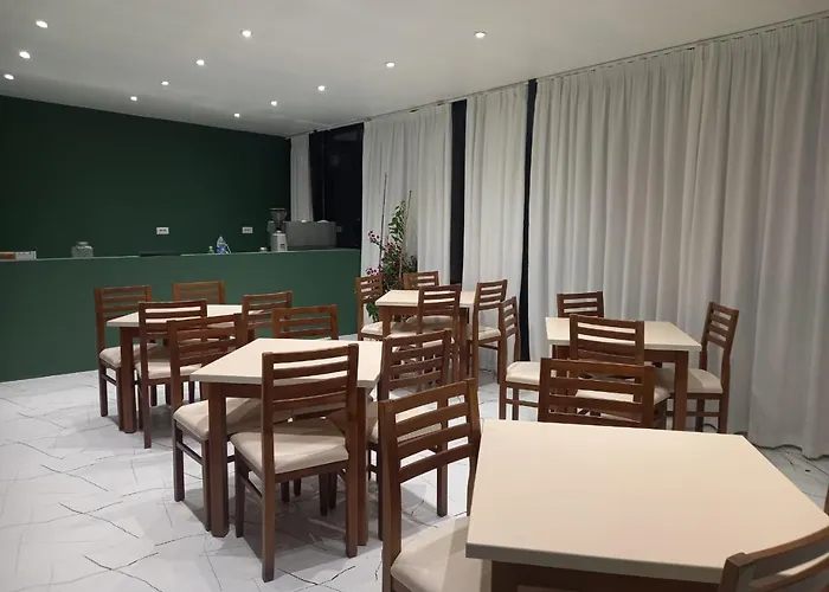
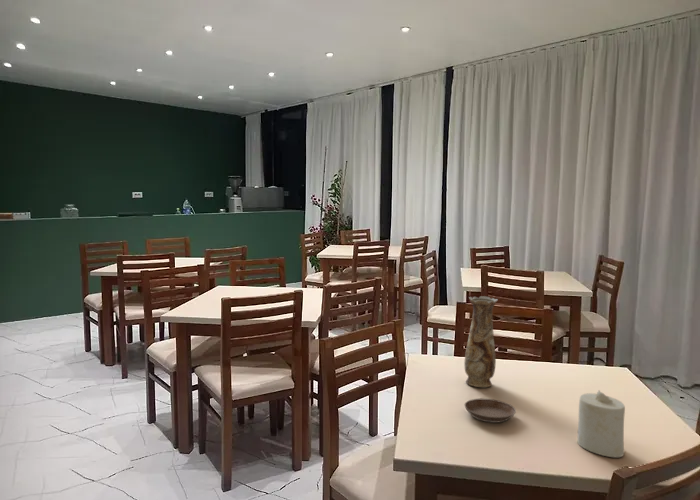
+ saucer (489, 411)
+ vase (480, 341)
+ candle (602, 419)
